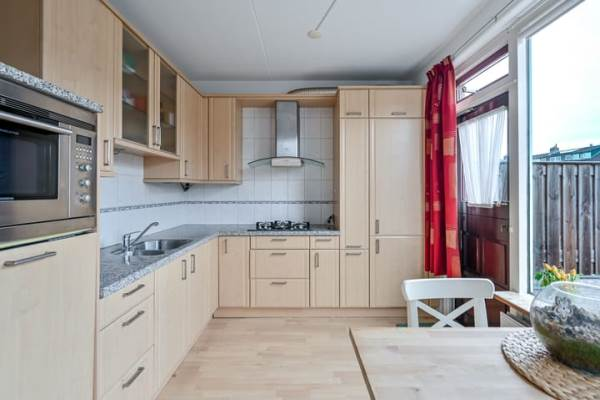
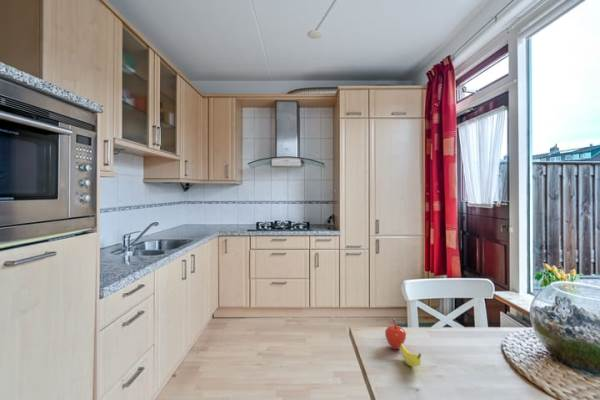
+ fruit (403, 342)
